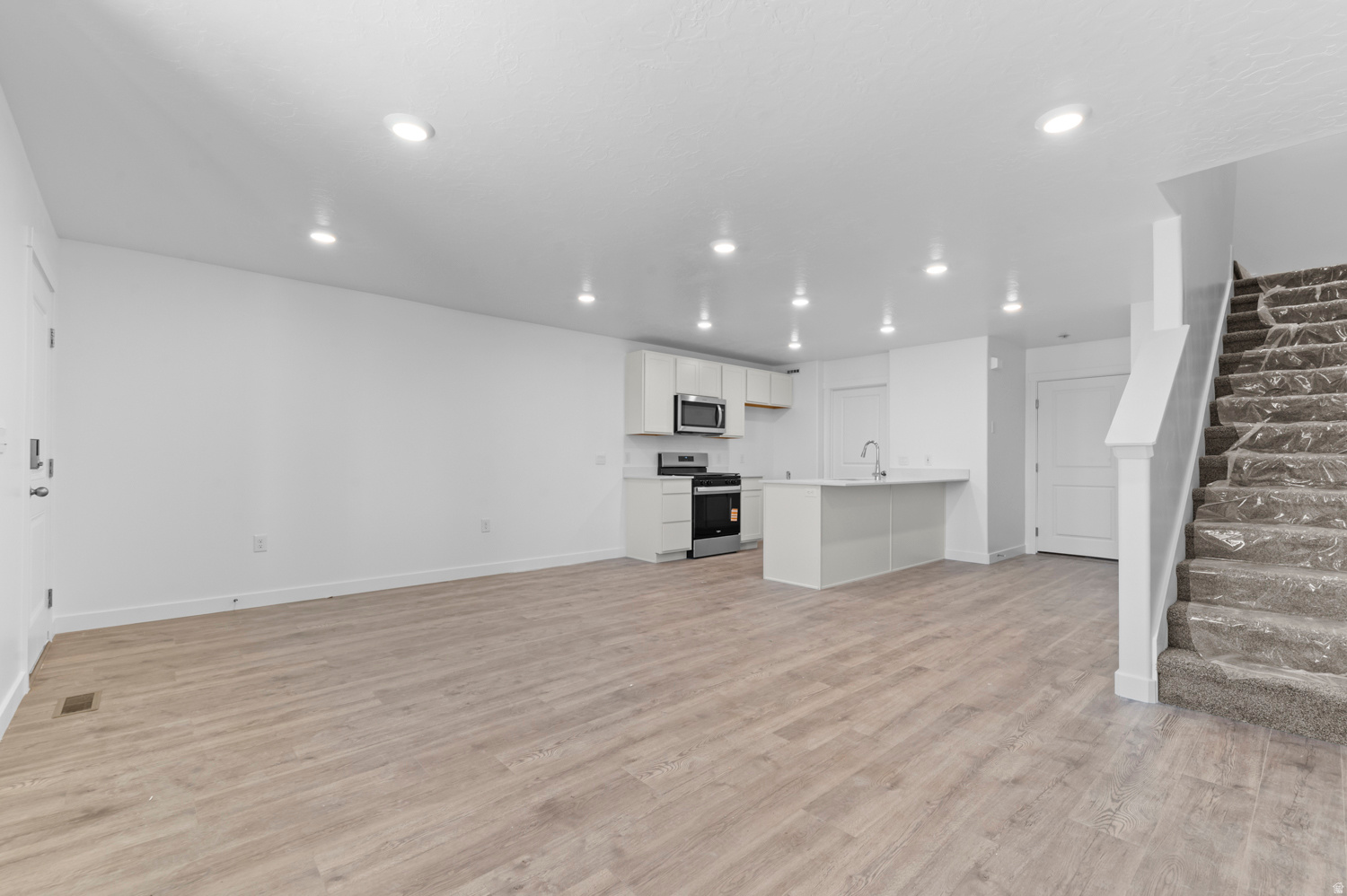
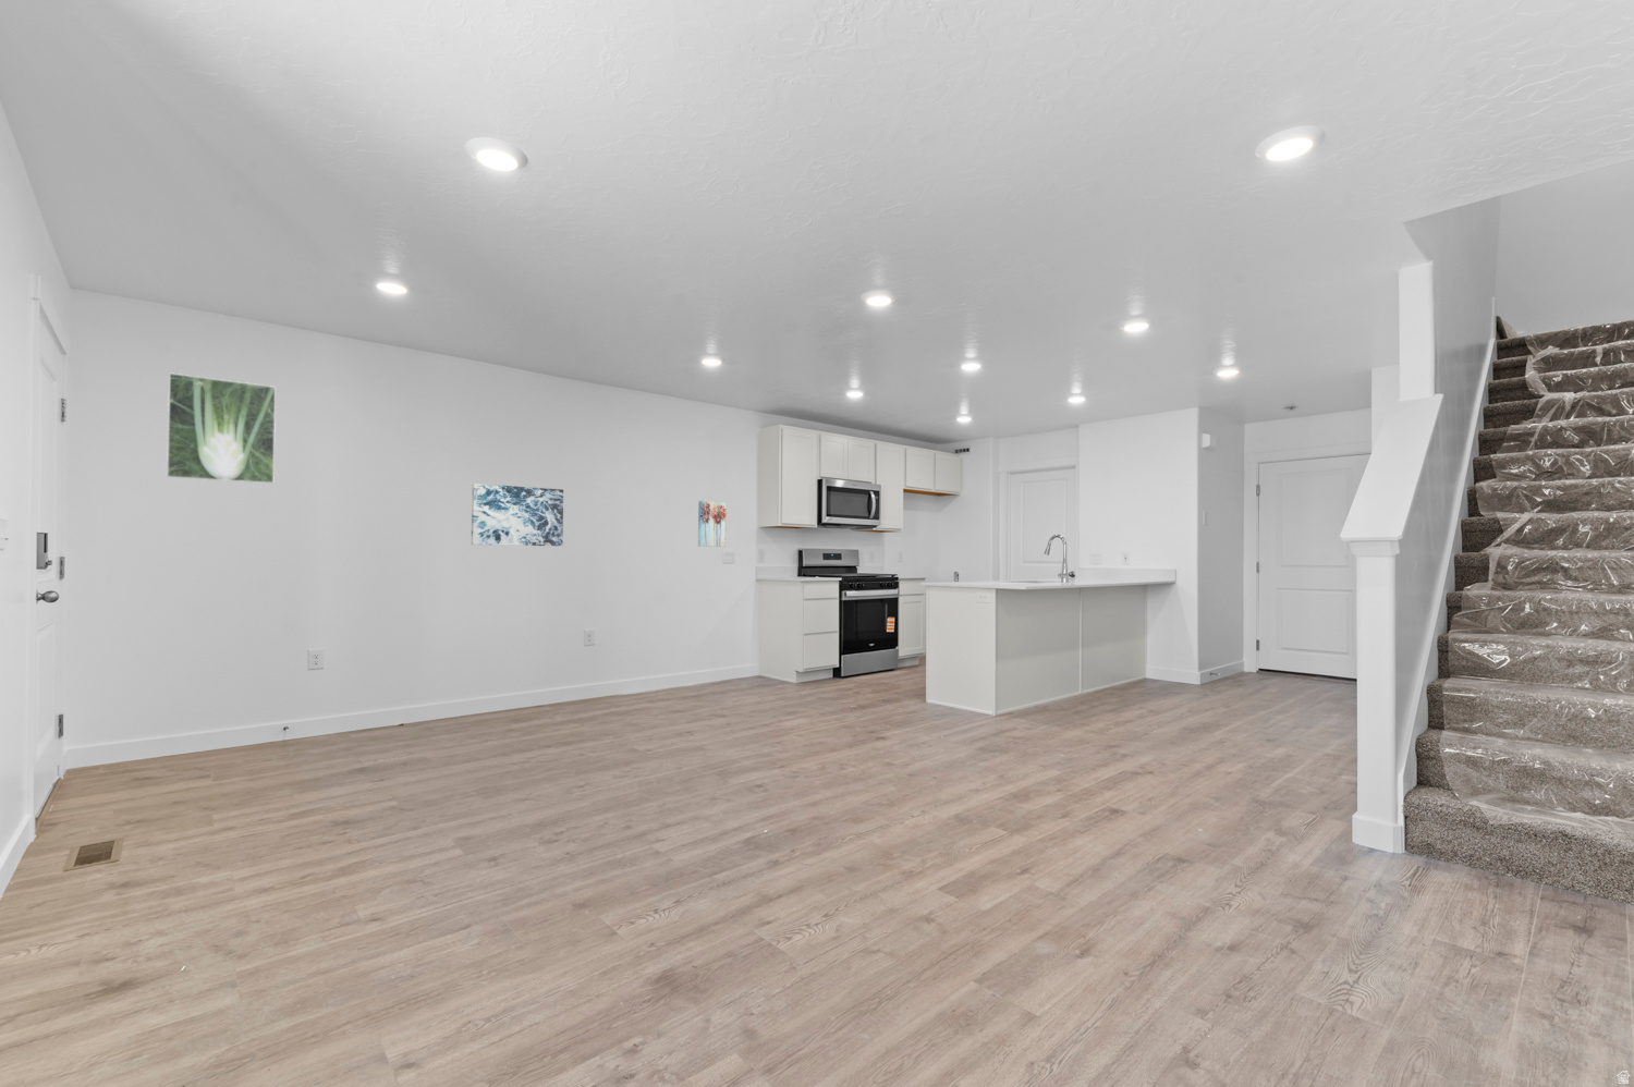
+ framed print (222, 431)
+ wall art (711, 524)
+ wall art (518, 516)
